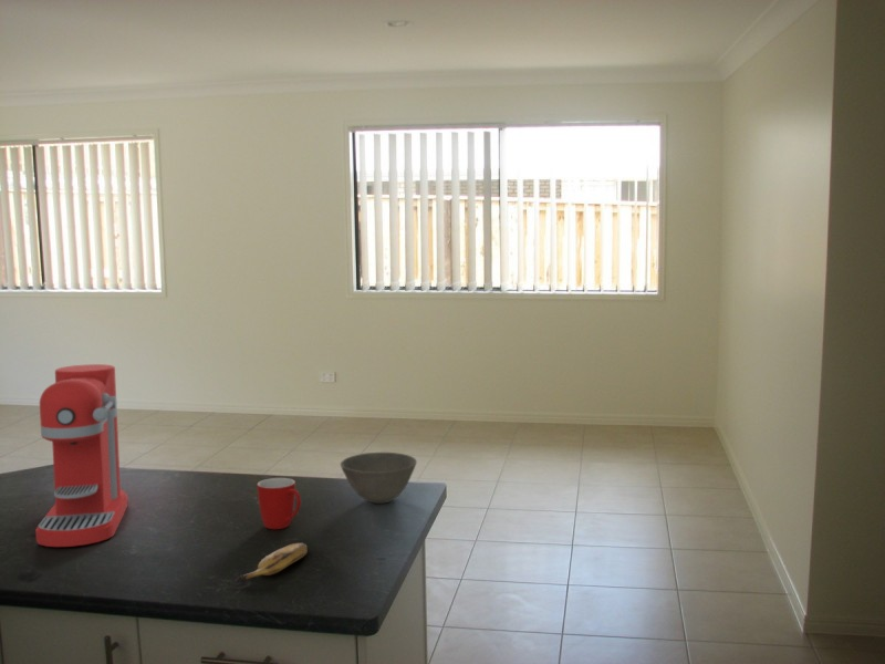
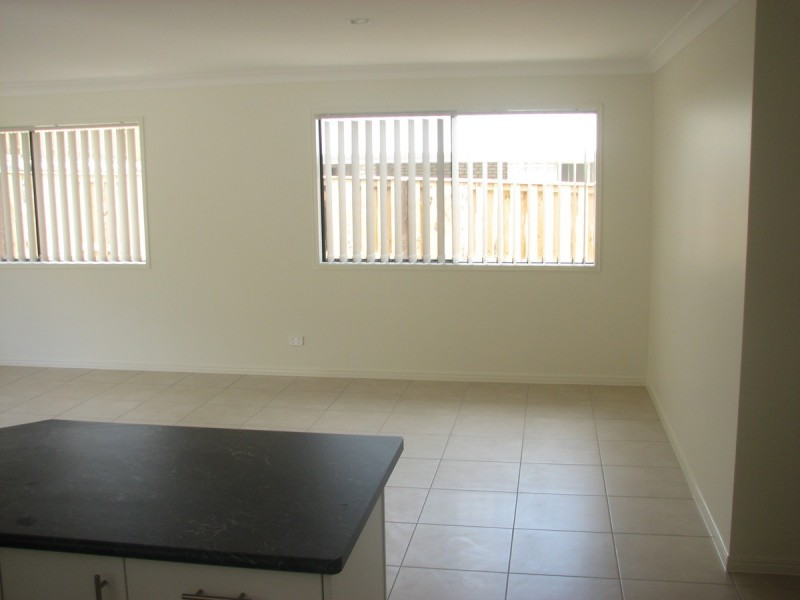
- banana (279, 558)
- coffee maker (84, 448)
- mug (281, 505)
- bowl (378, 480)
